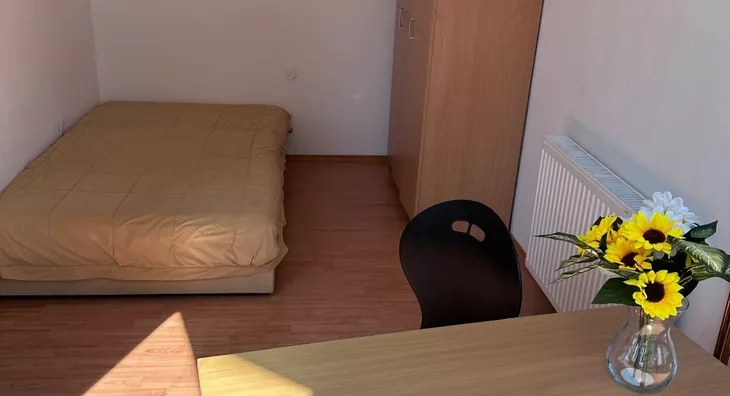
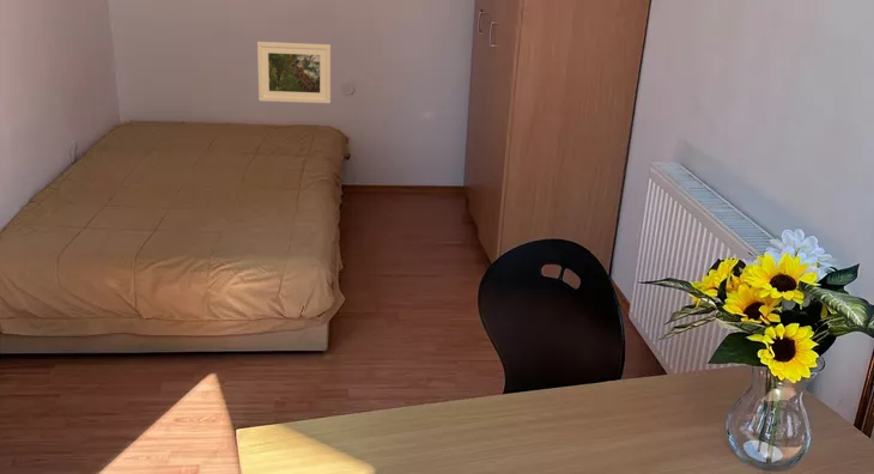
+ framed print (295, 72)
